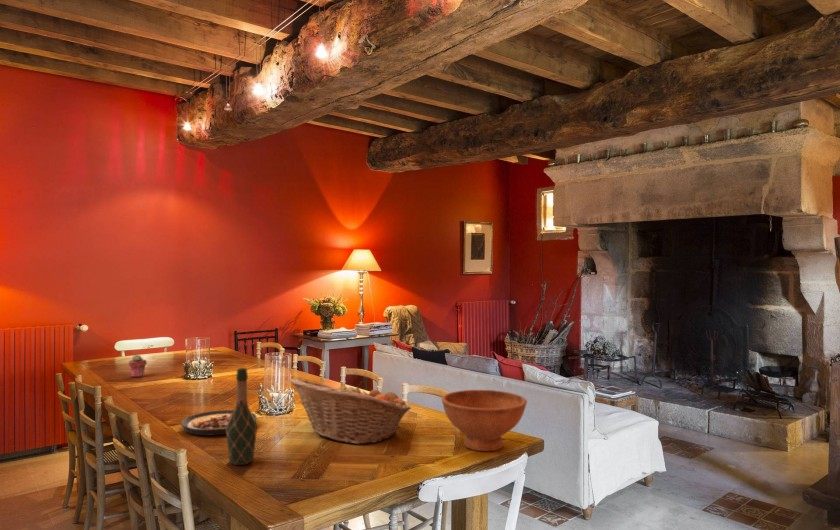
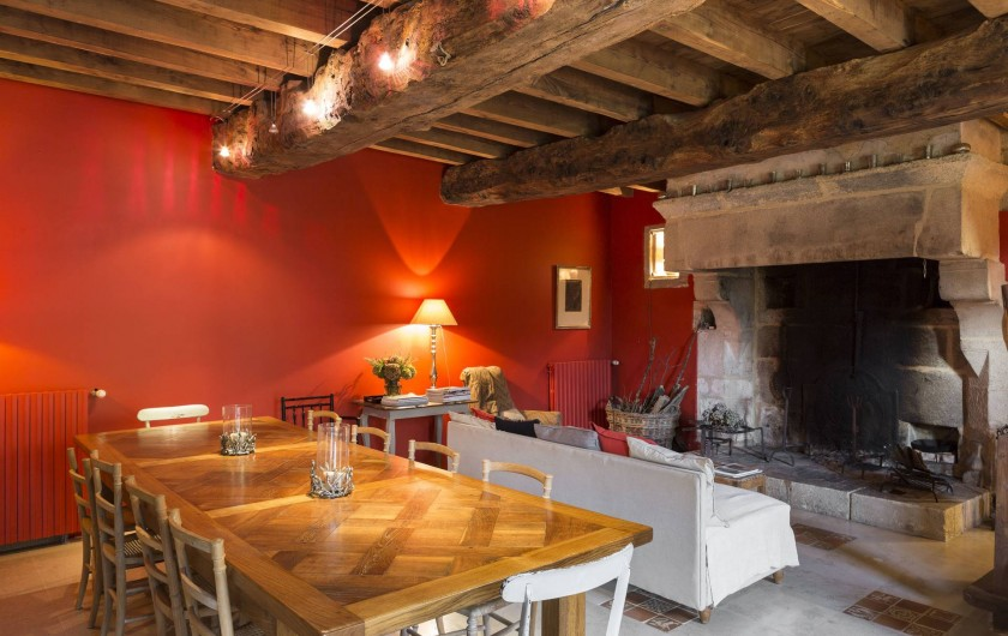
- plate (219, 420)
- potted succulent (137, 365)
- wine bottle (241, 415)
- fruit basket (349, 404)
- bowl (483, 422)
